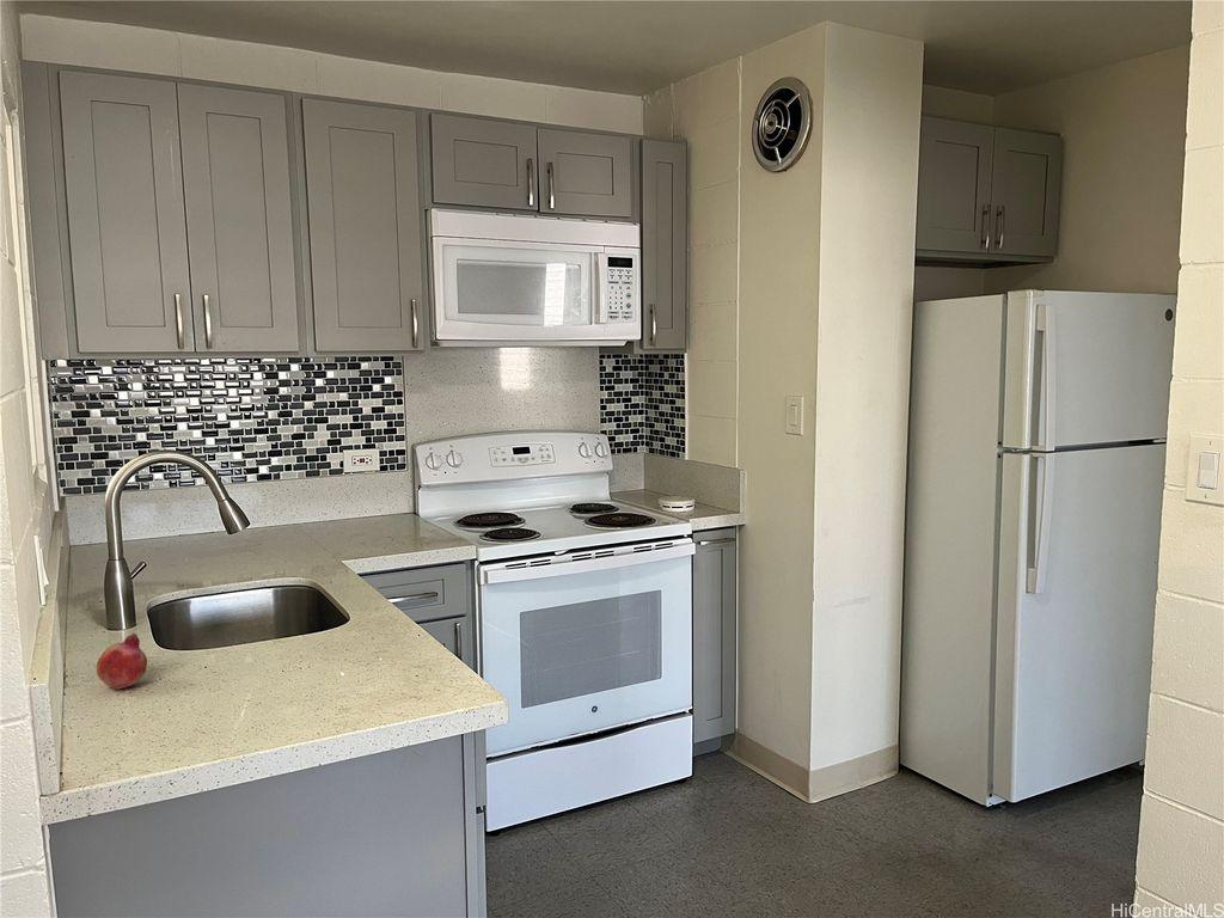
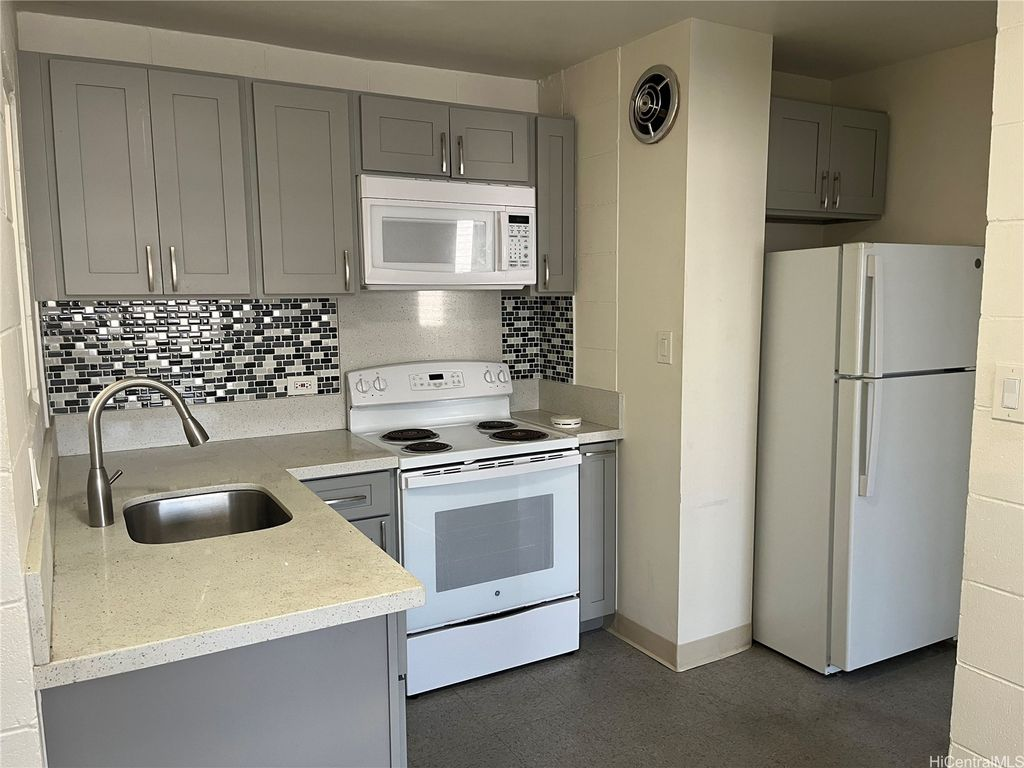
- fruit (121, 661)
